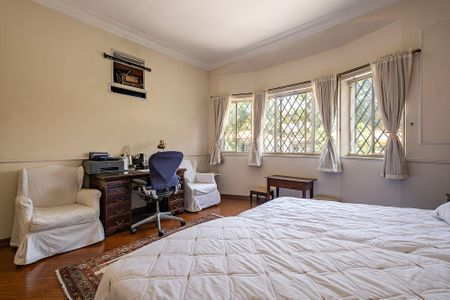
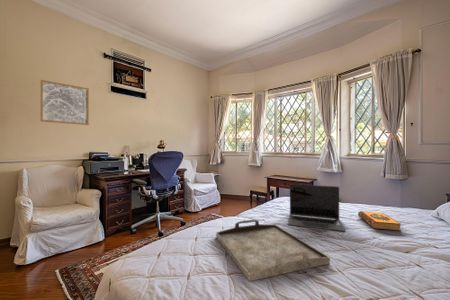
+ hardback book (377, 220)
+ wall art (66, 103)
+ serving tray (265, 241)
+ laptop (314, 205)
